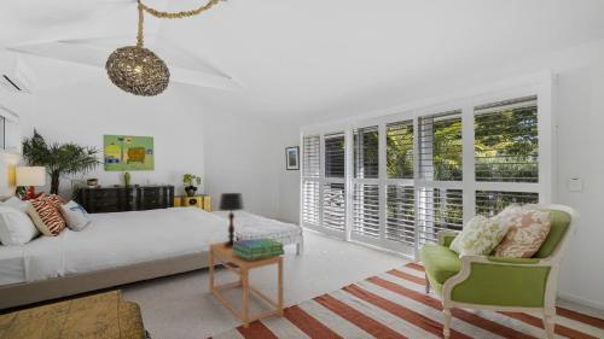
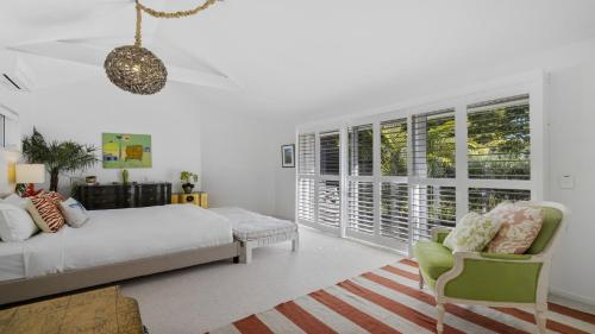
- side table (243, 276)
- stack of books (257, 249)
- table lamp (231, 220)
